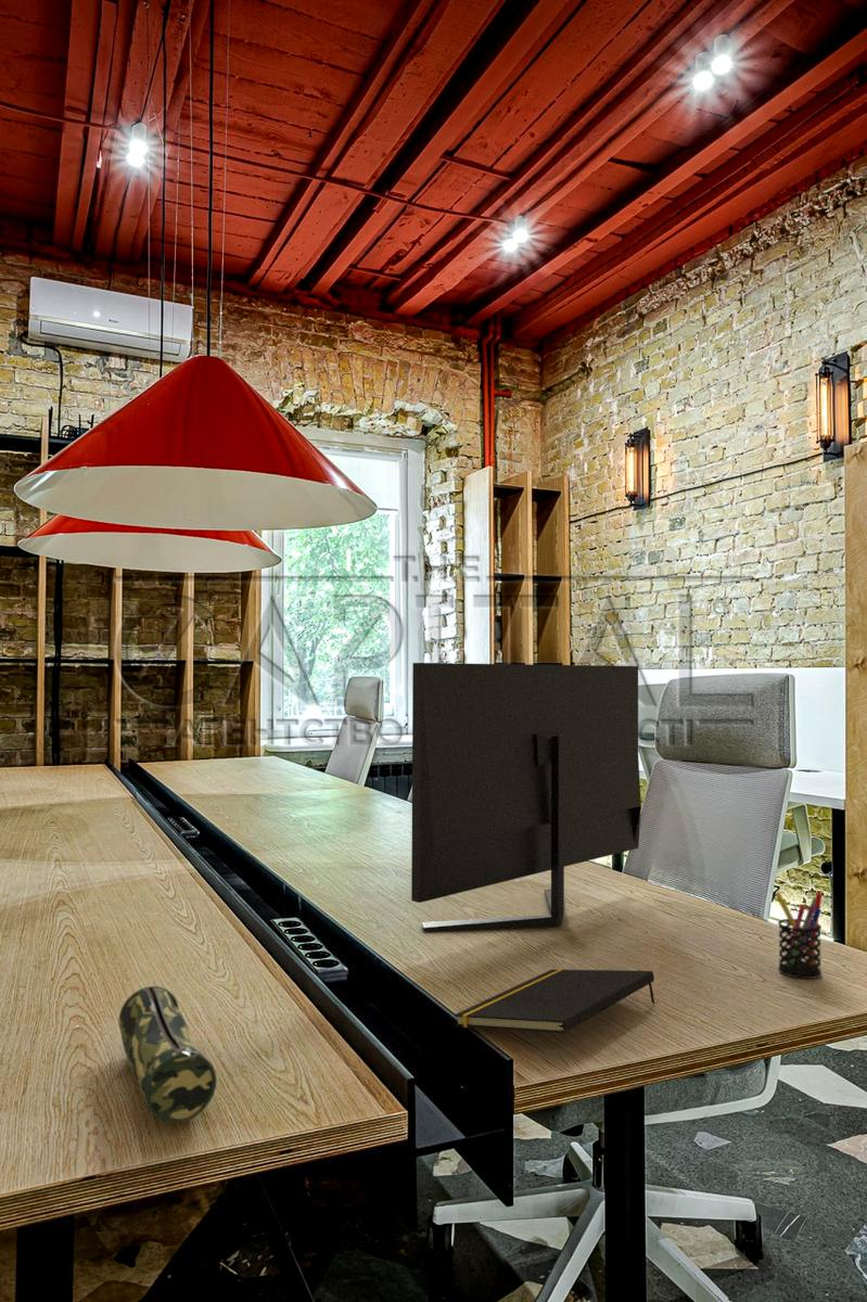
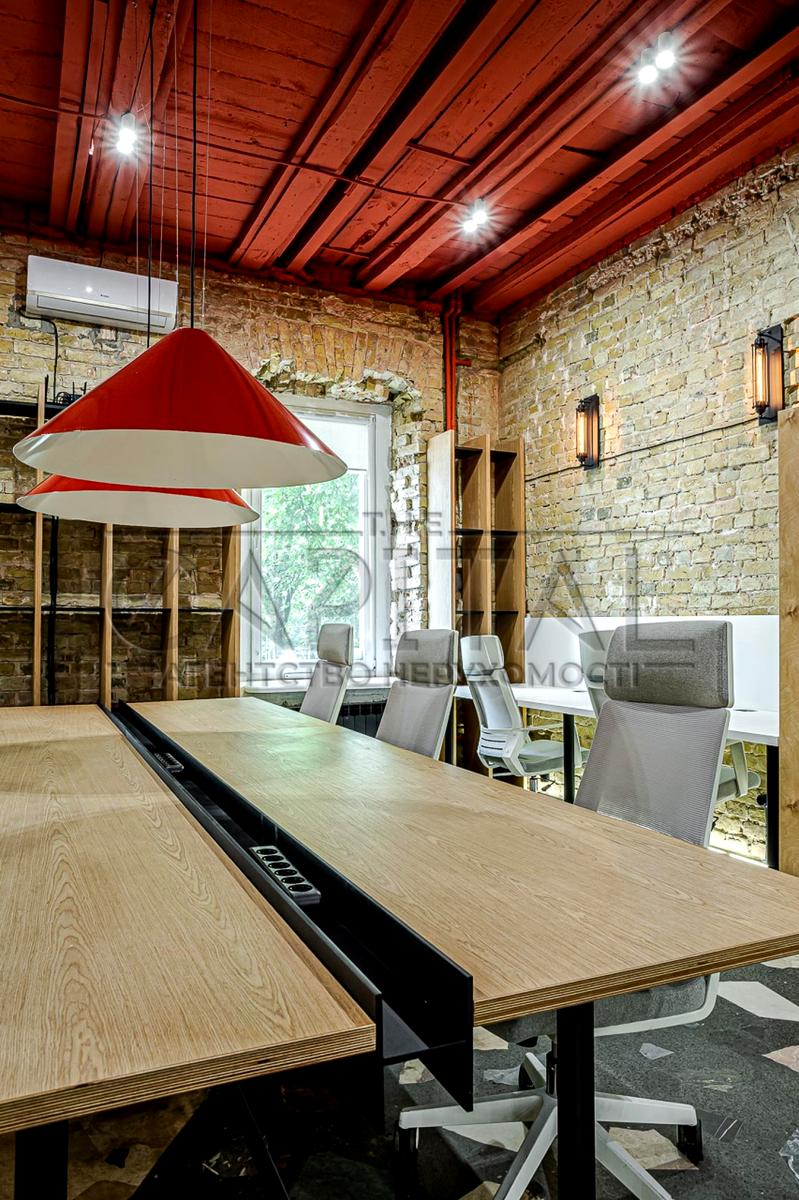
- pencil case (164, 1052)
- pen holder (804, 930)
- notepad (557, 997)
- monitor (534, 790)
